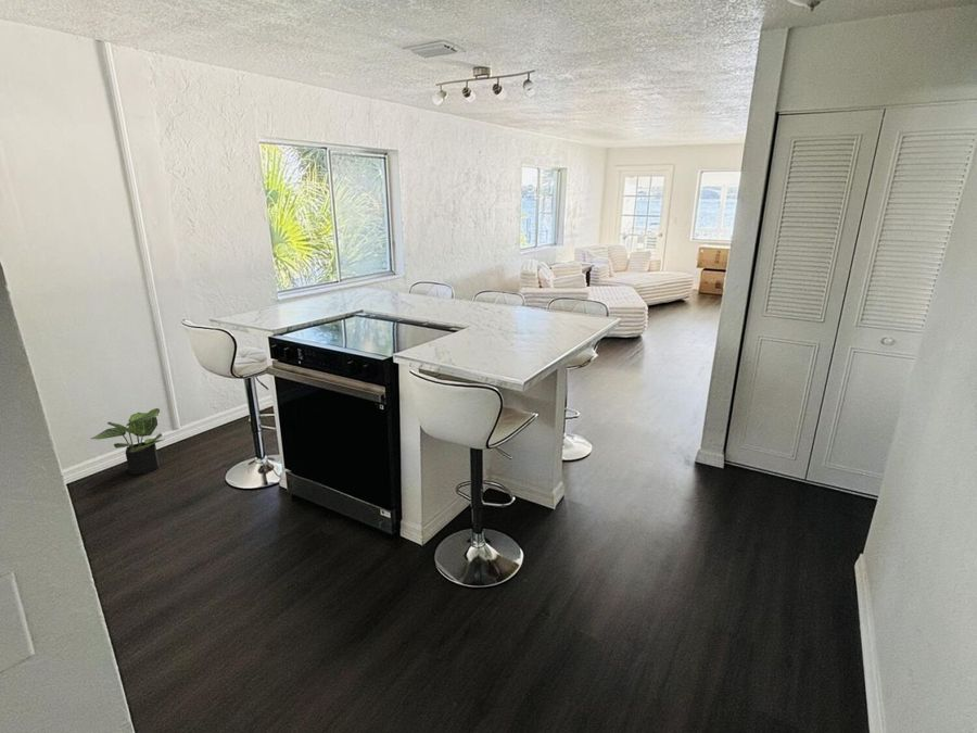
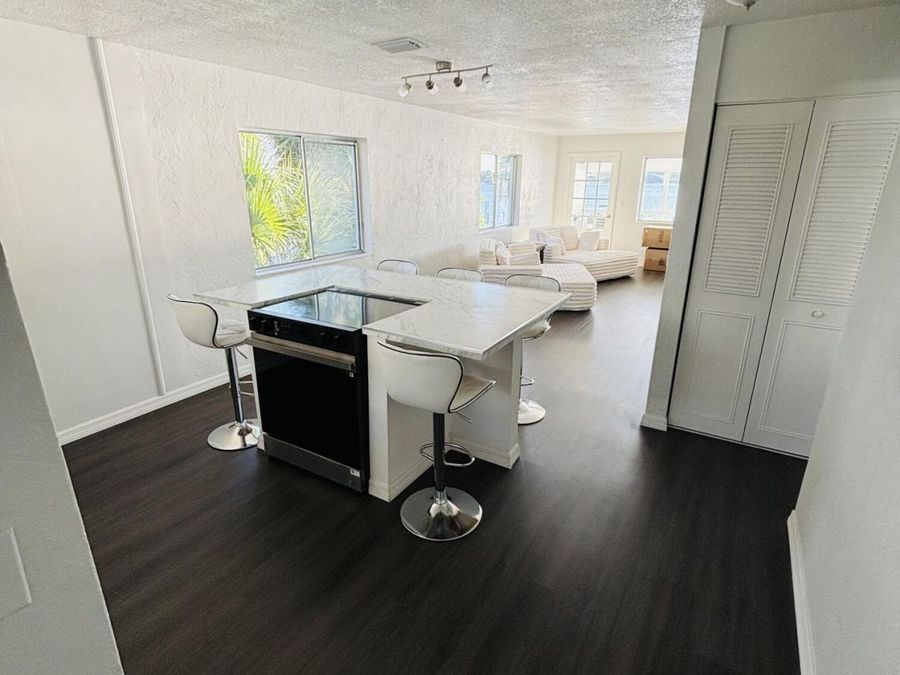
- potted plant (137, 439)
